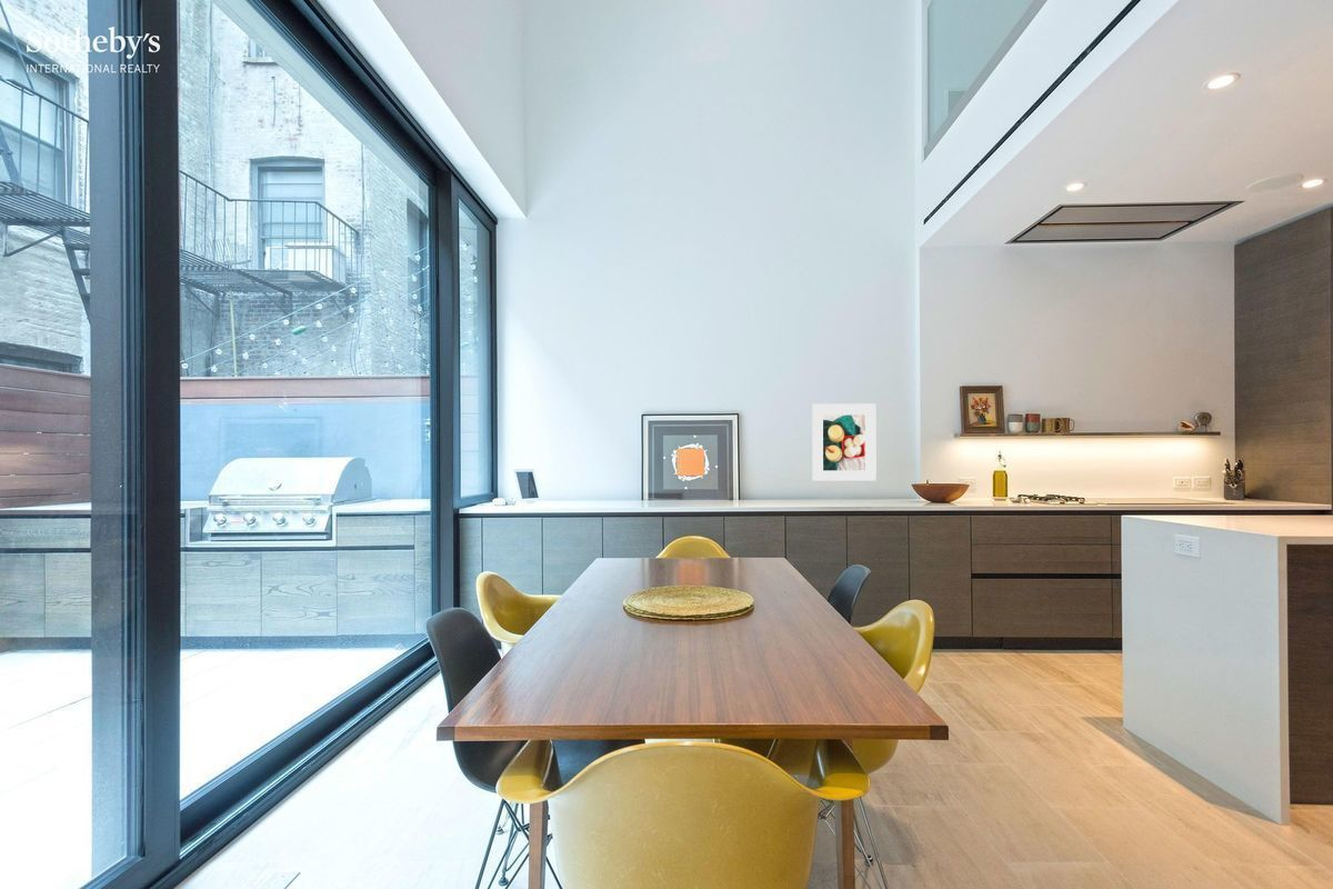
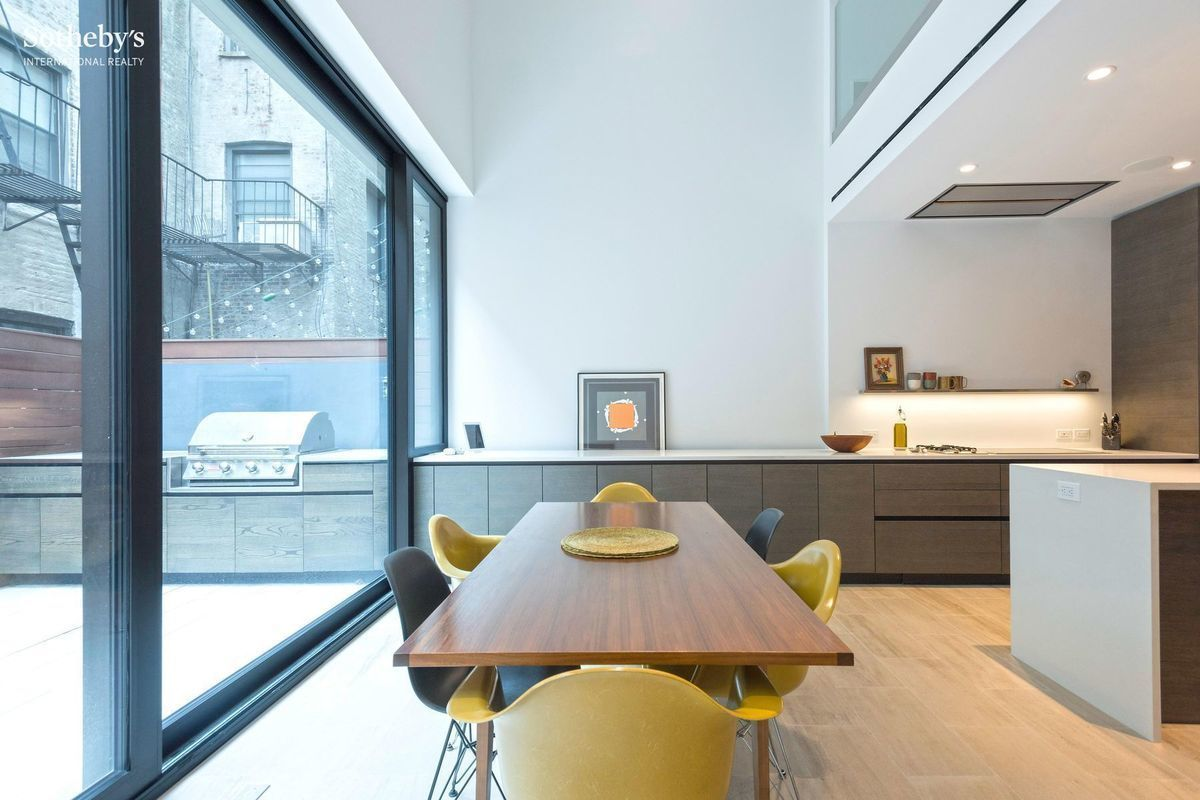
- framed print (843, 442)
